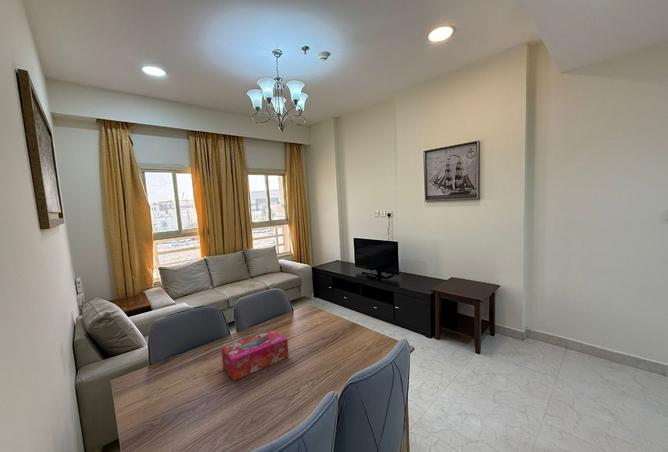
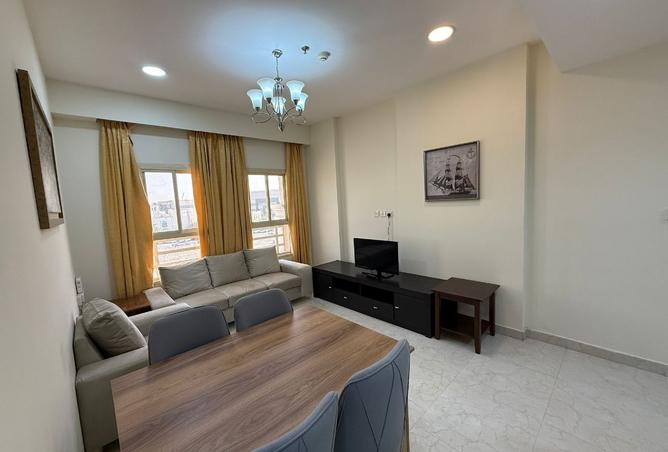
- tissue box (255, 352)
